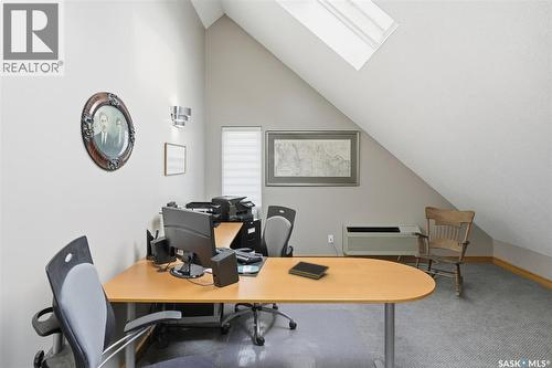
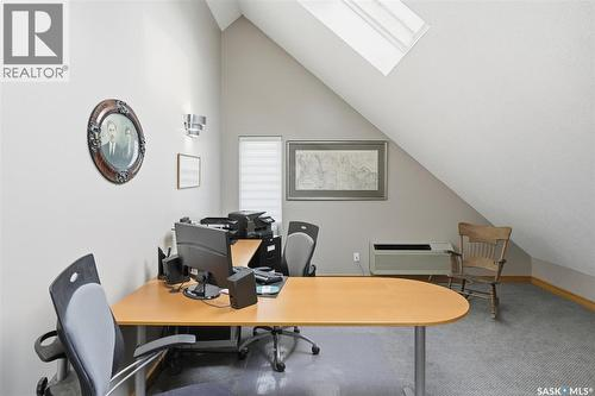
- notepad (308, 269)
